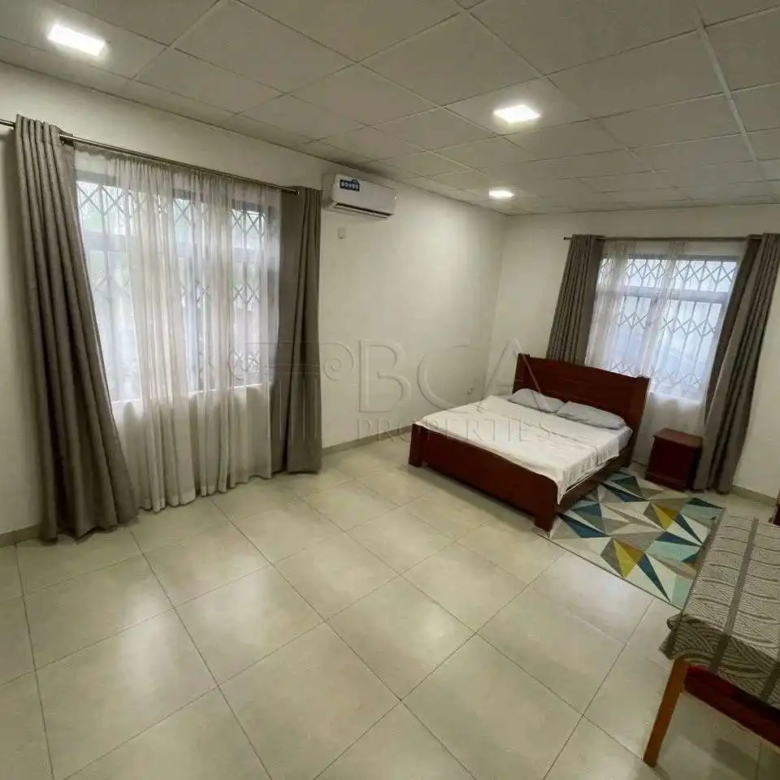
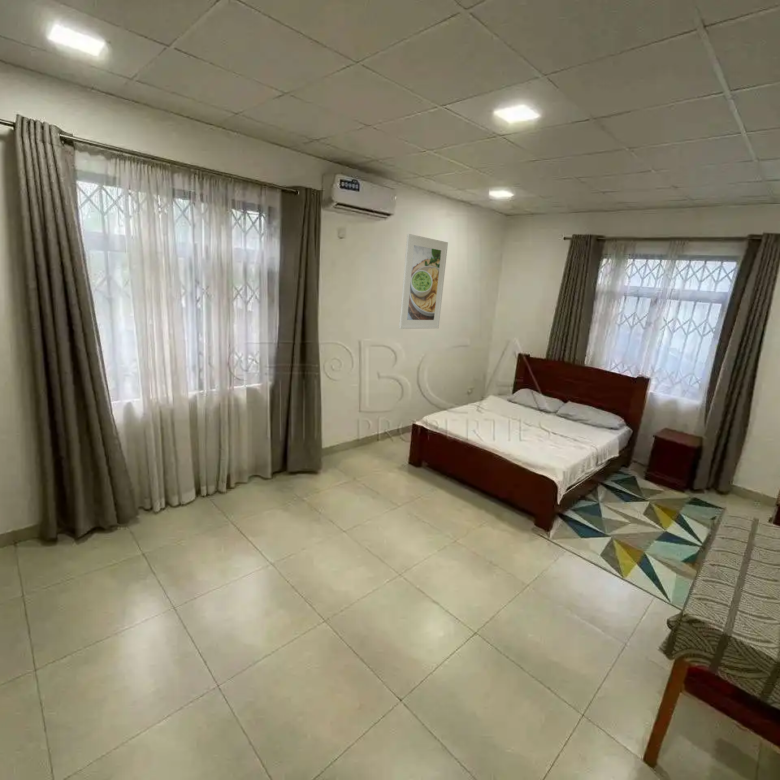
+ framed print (424, 284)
